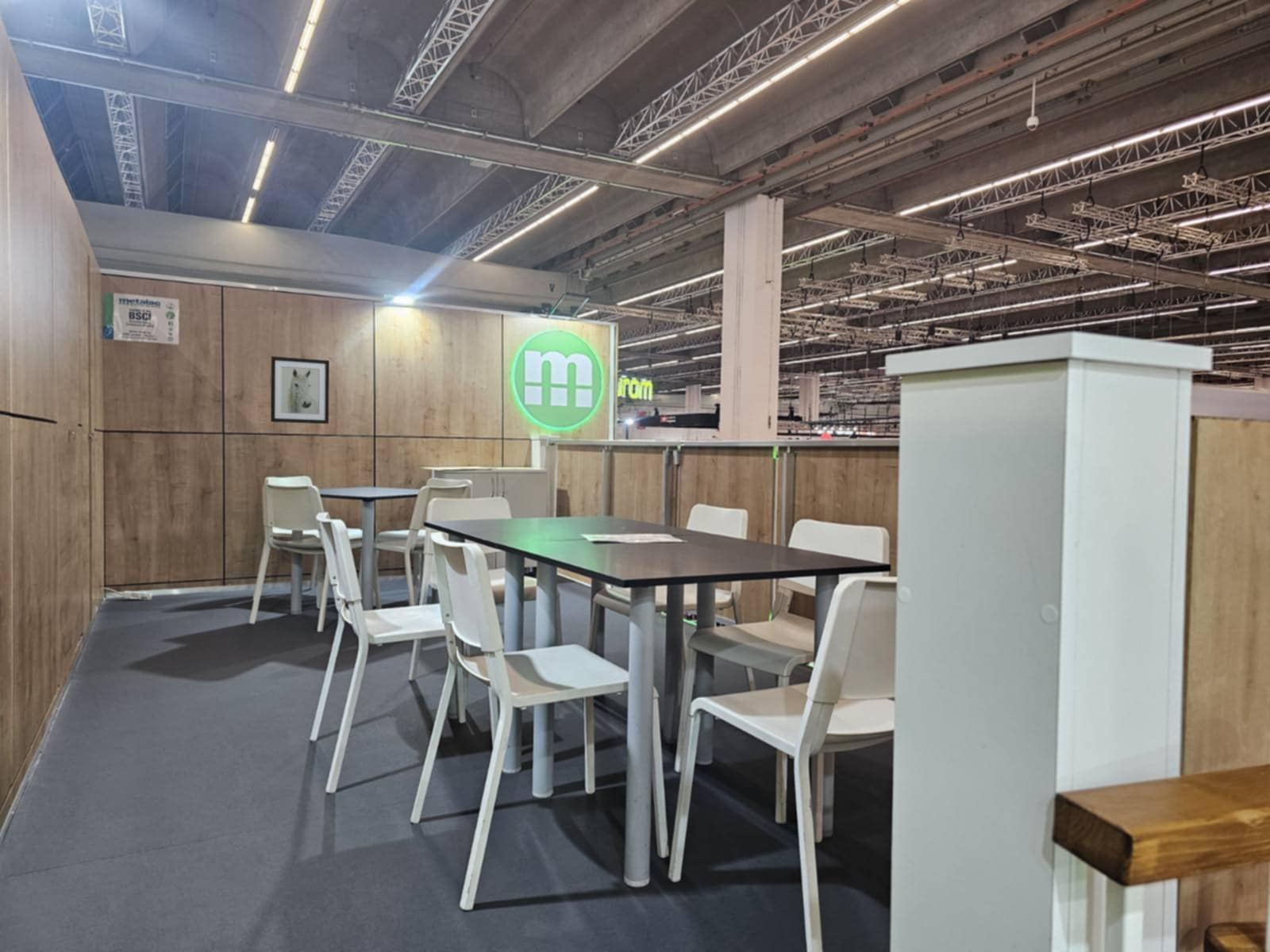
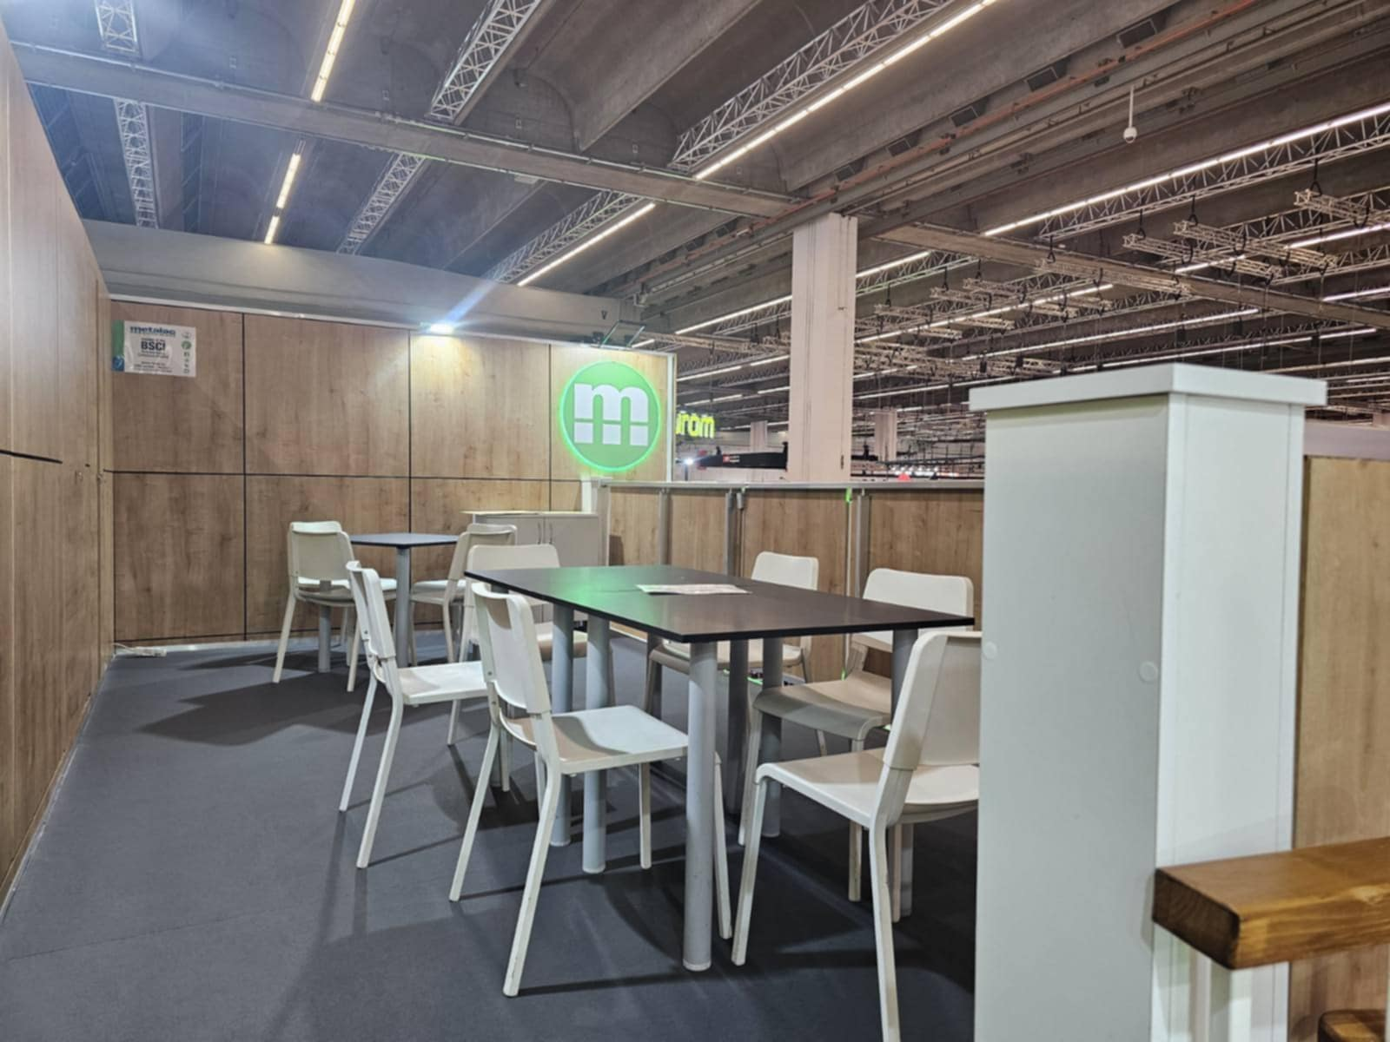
- wall art (300, 390)
